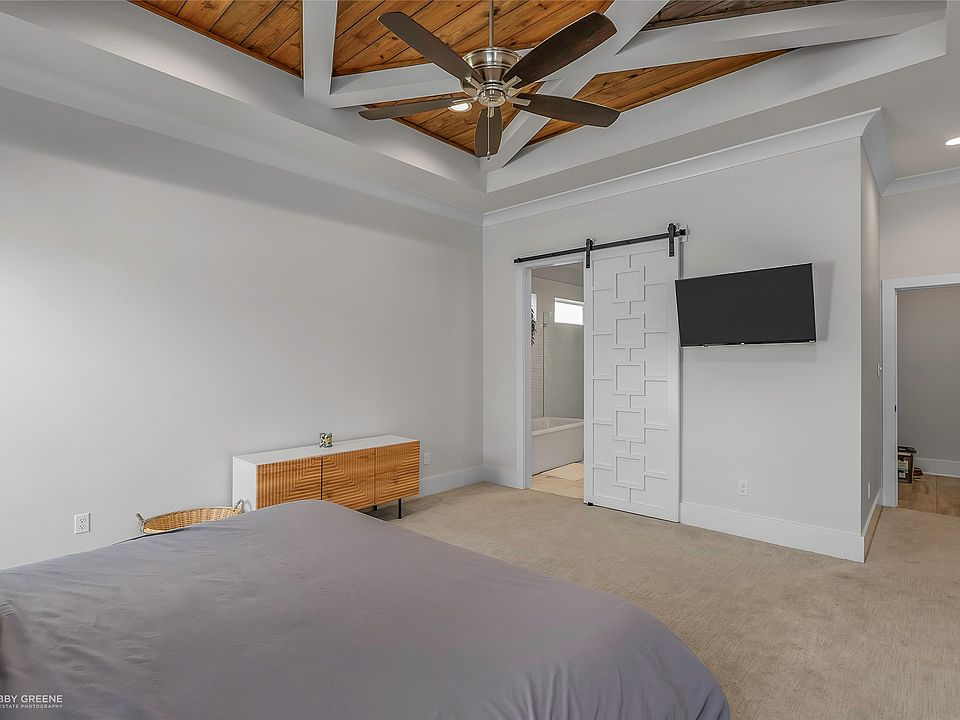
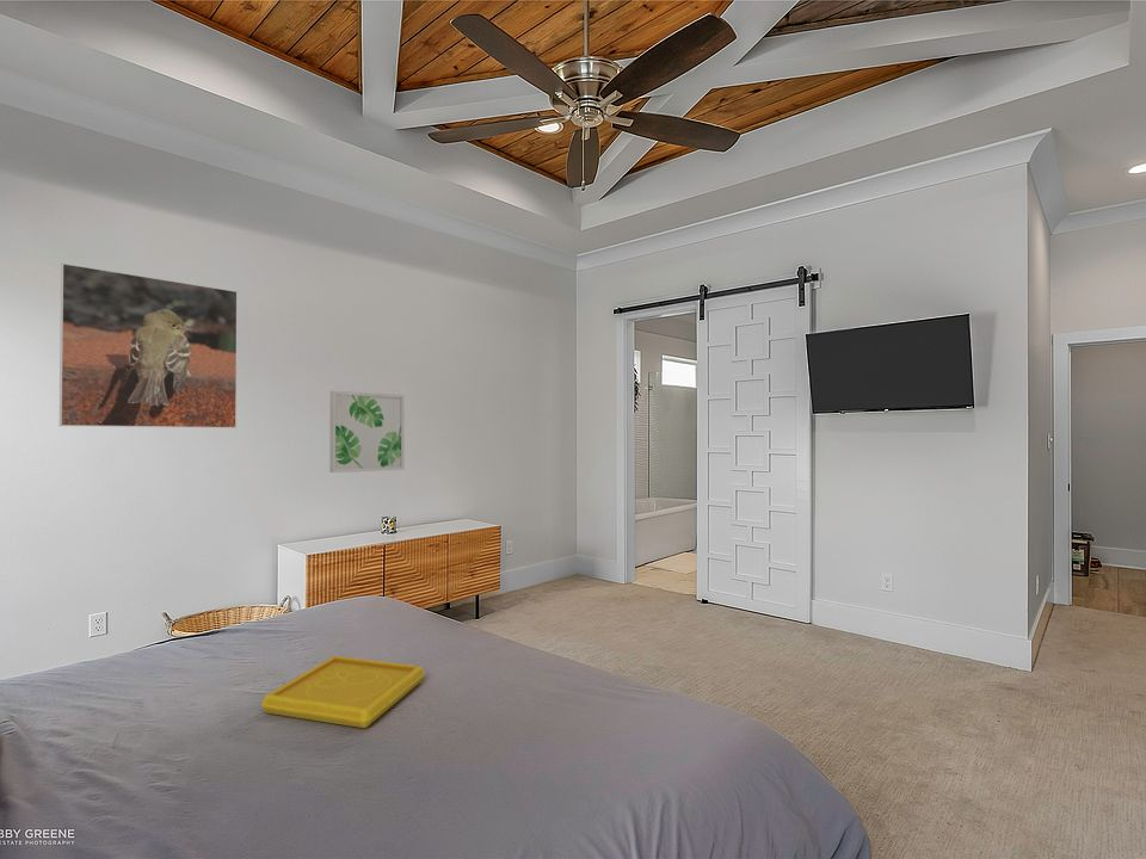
+ serving tray (347, 687)
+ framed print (155, 352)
+ wall art (369, 432)
